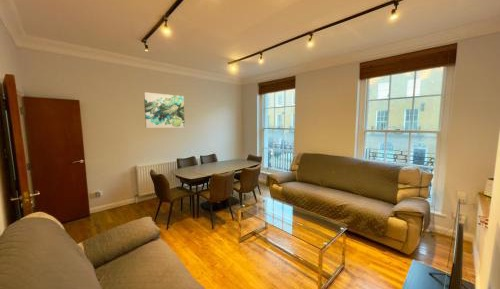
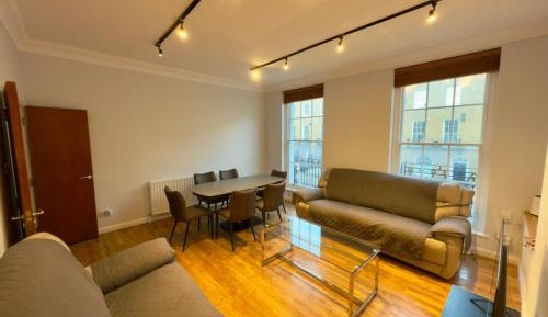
- wall art (165, 111)
